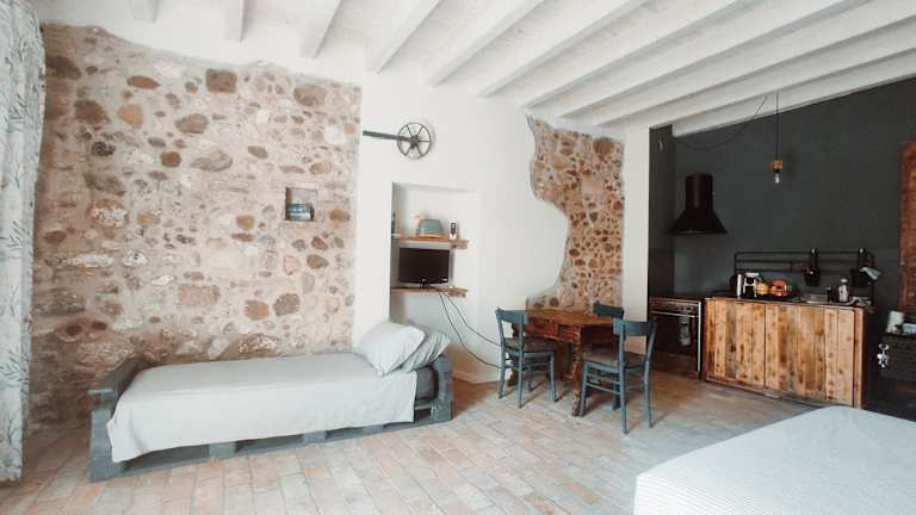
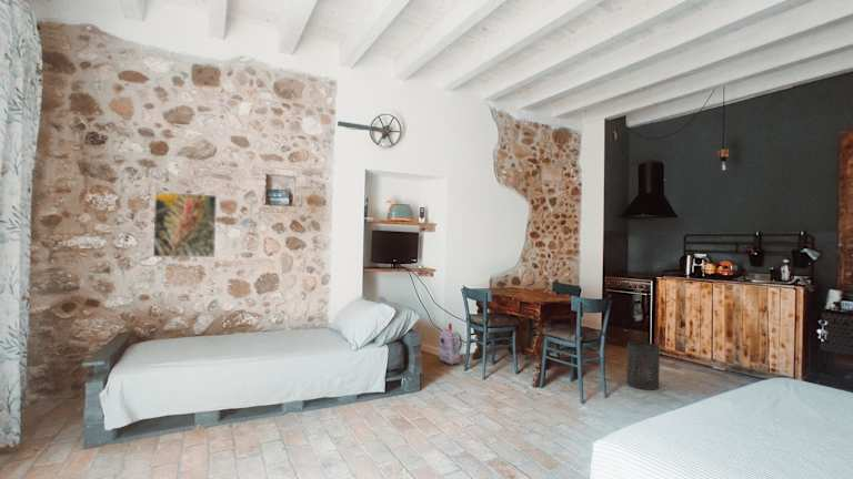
+ trash can (642, 365)
+ backpack (451, 343)
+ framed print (185, 225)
